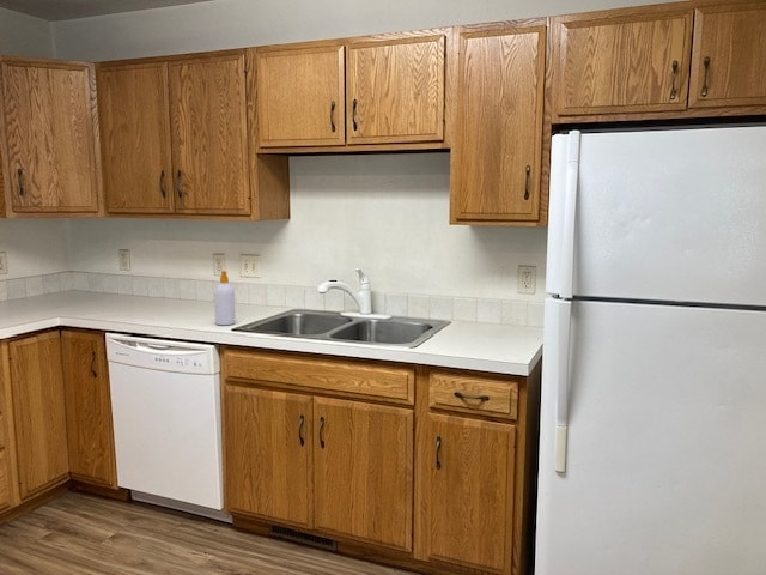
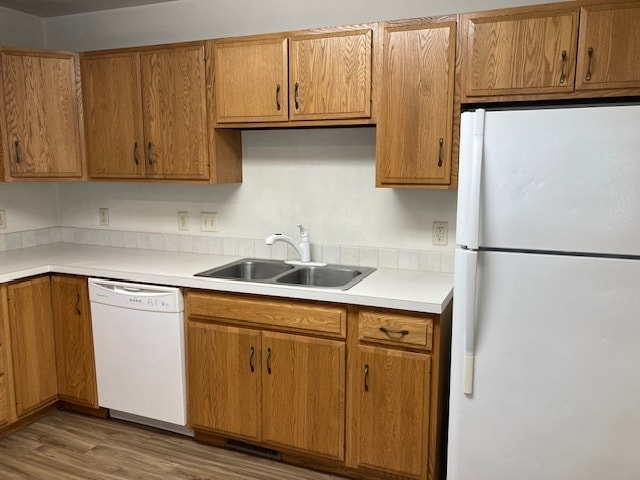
- soap bottle (224, 297)
